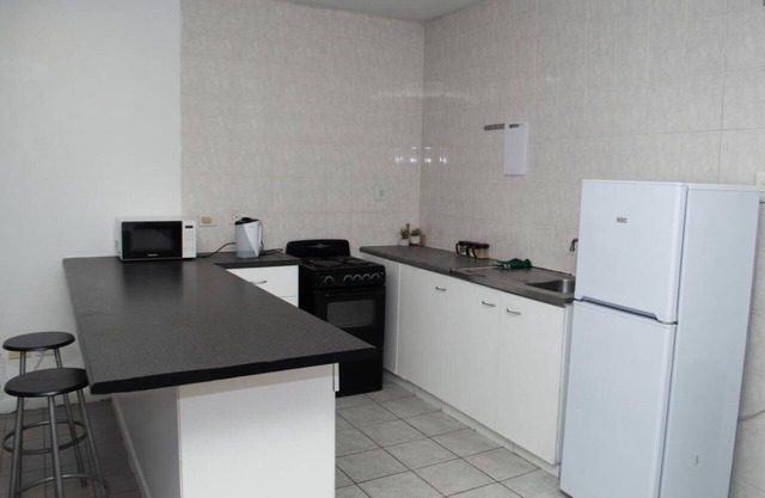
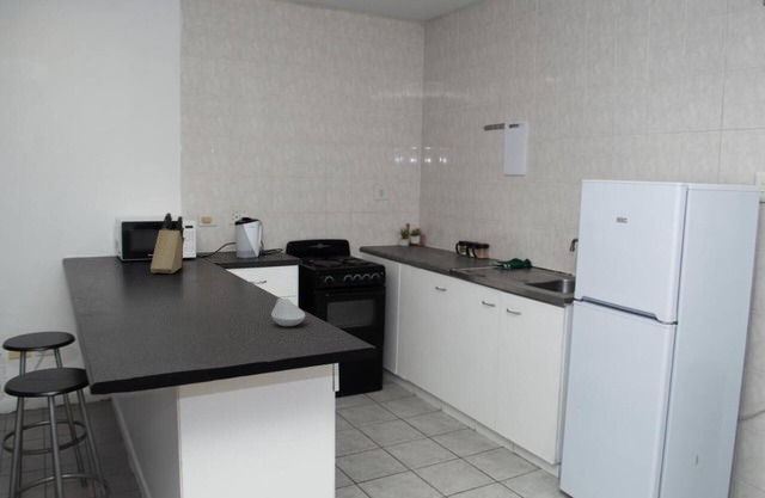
+ knife block (169, 241)
+ spoon rest (284, 311)
